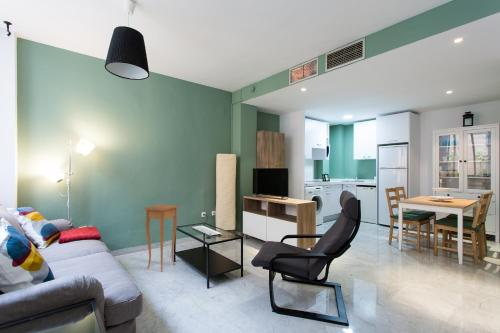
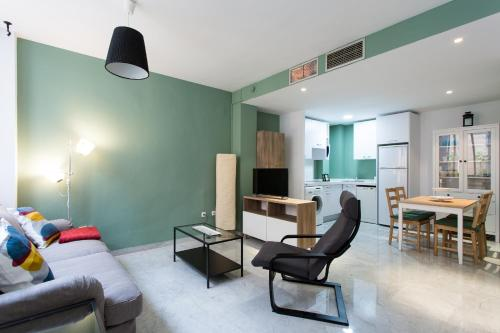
- side table (161, 236)
